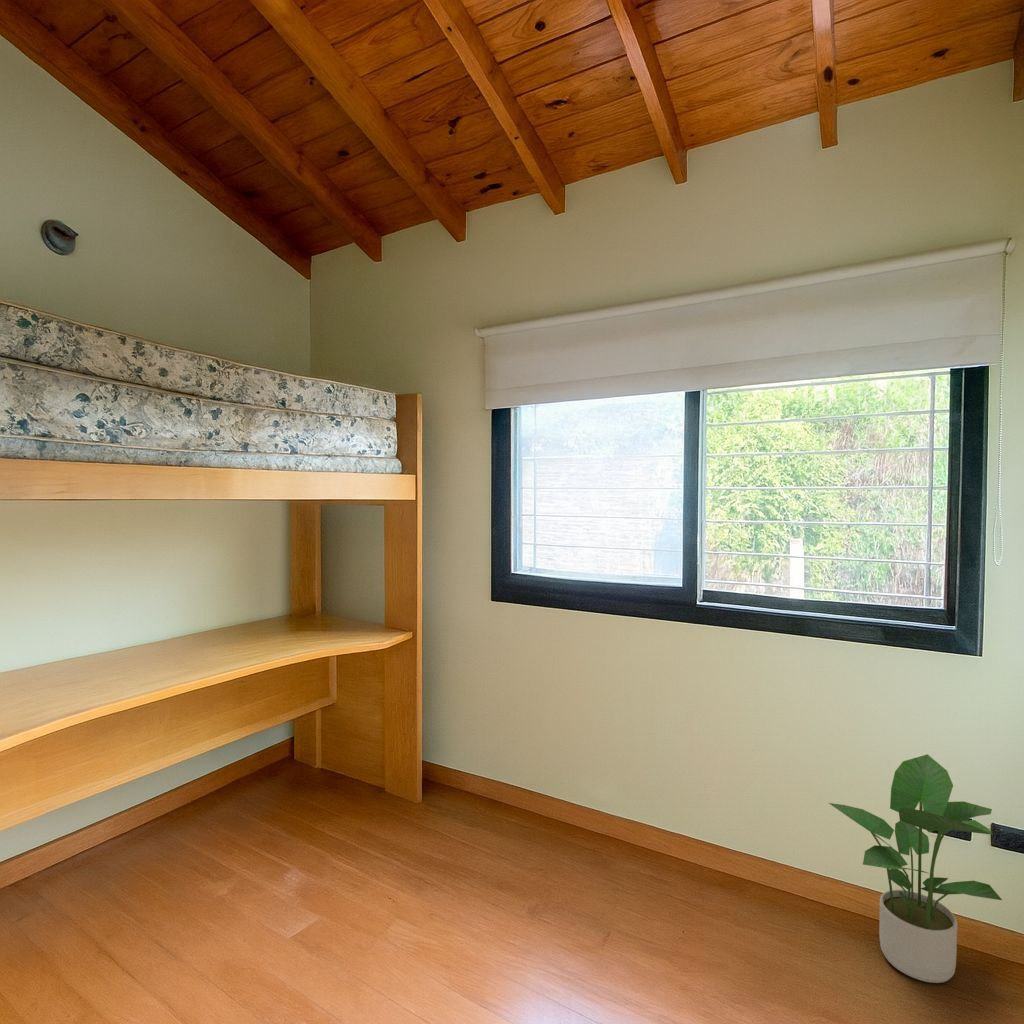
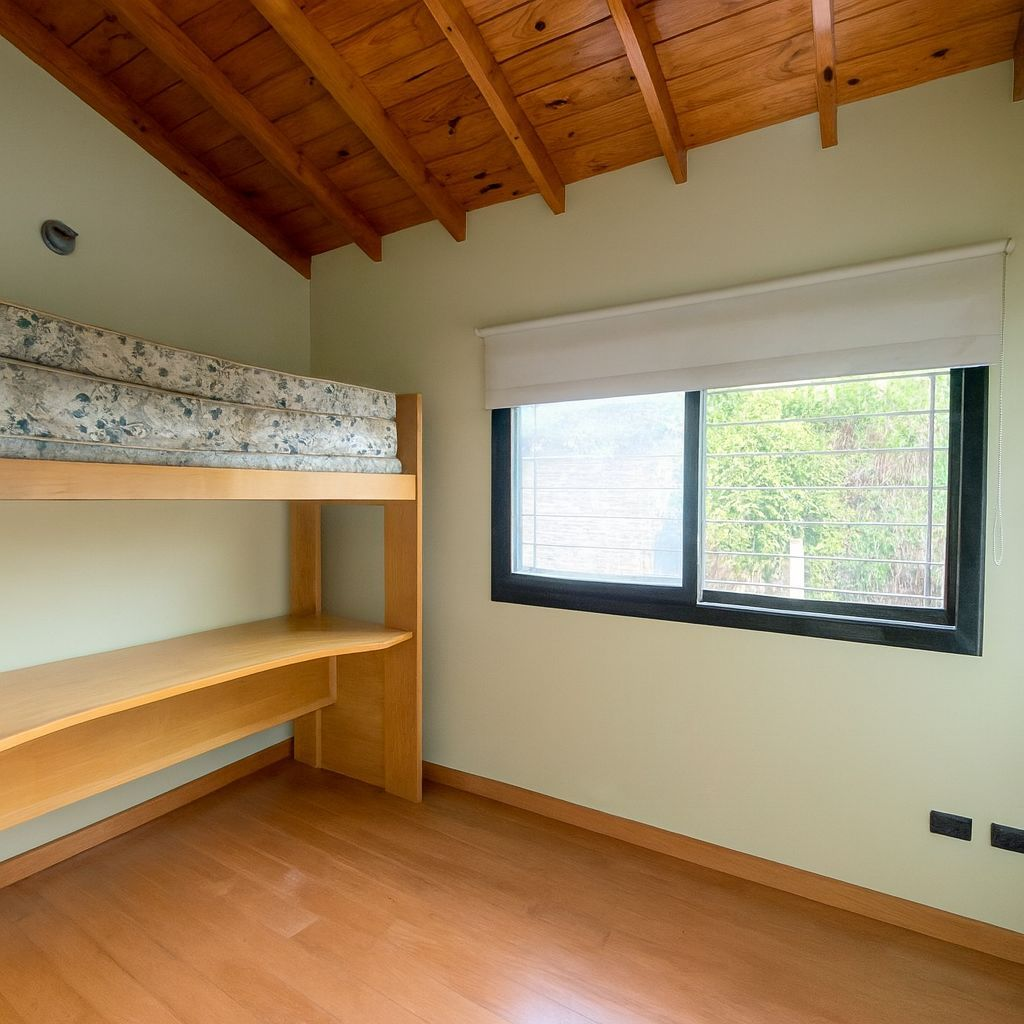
- potted plant (908, 868)
